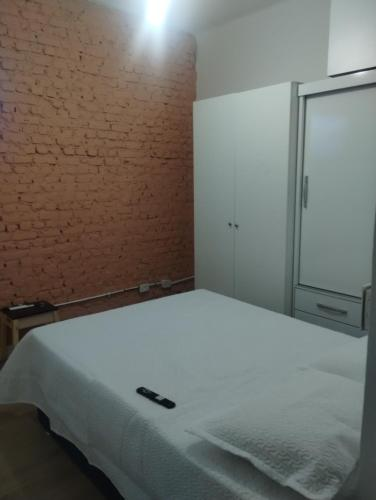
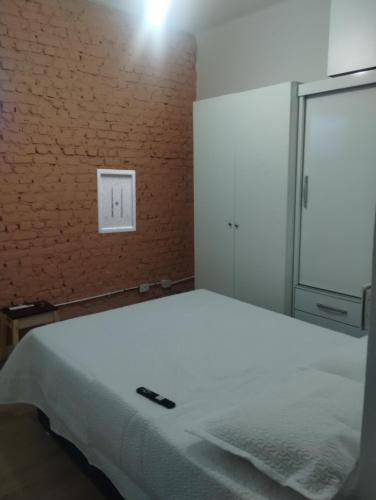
+ wall art (117, 201)
